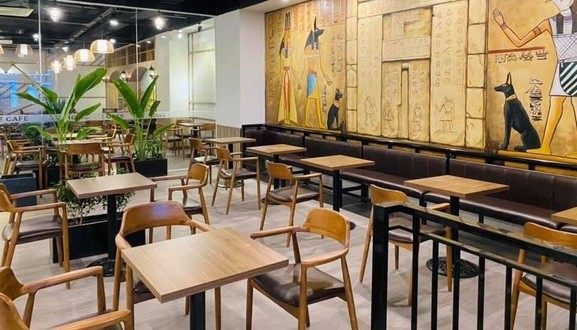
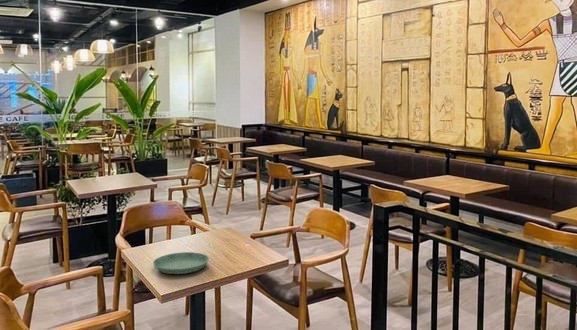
+ saucer (181, 263)
